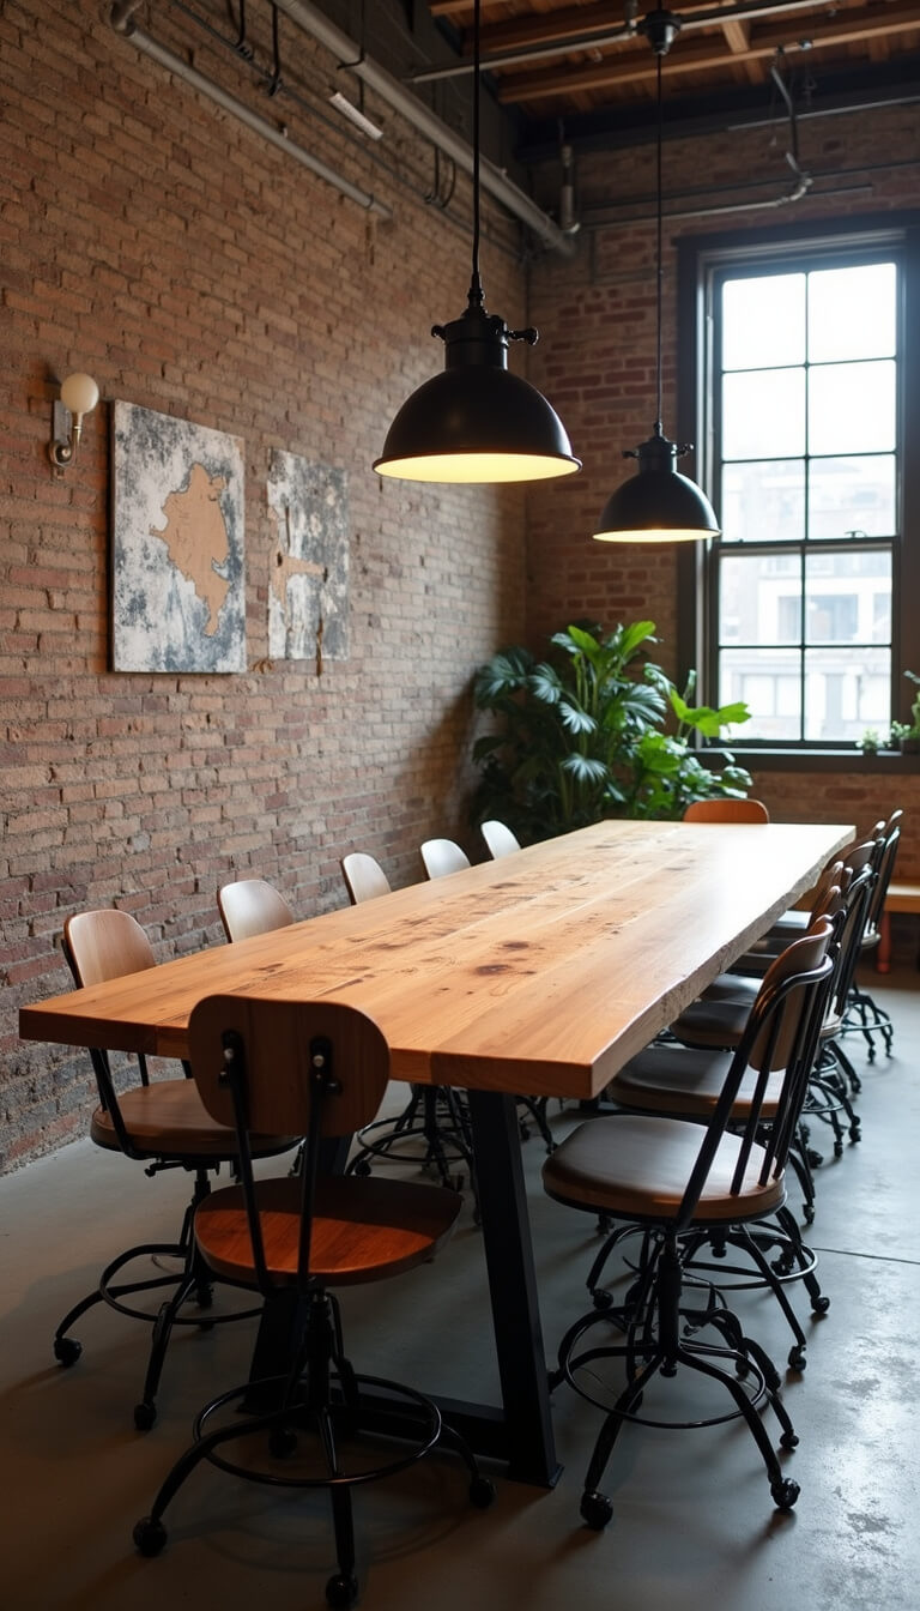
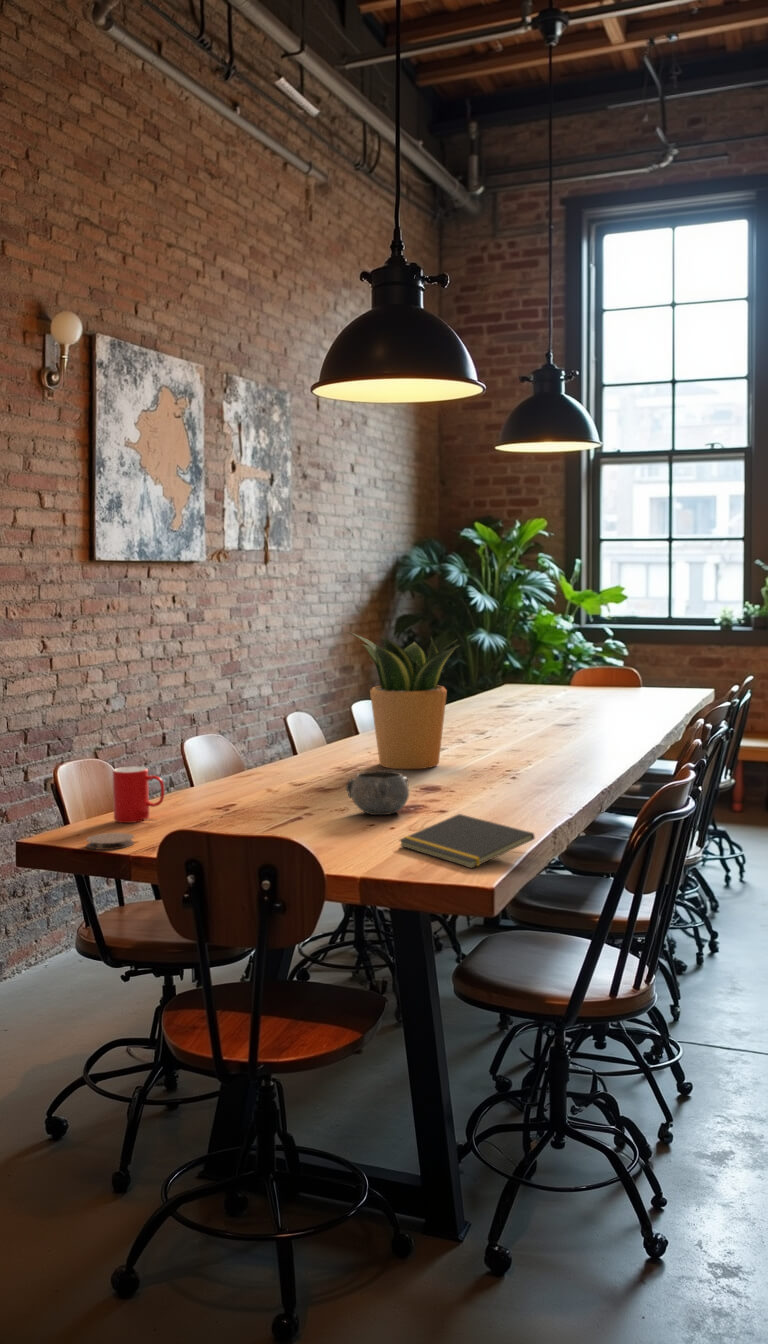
+ decorative bowl (380, 793)
+ notepad (465, 839)
+ coaster (110, 840)
+ potted plant (406, 699)
+ cup (137, 794)
